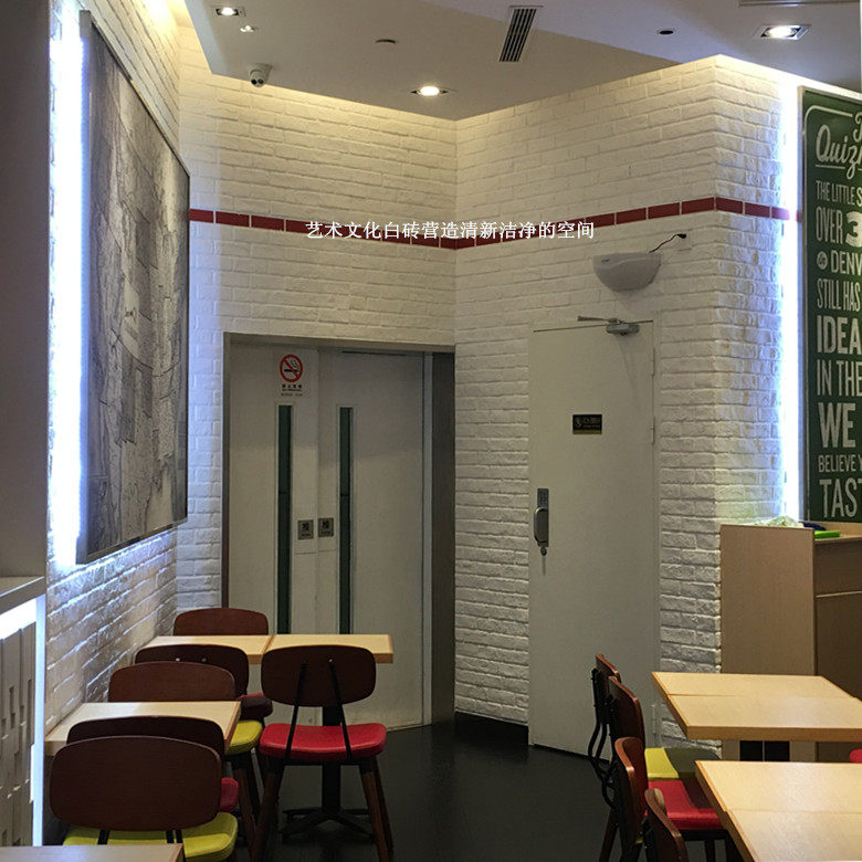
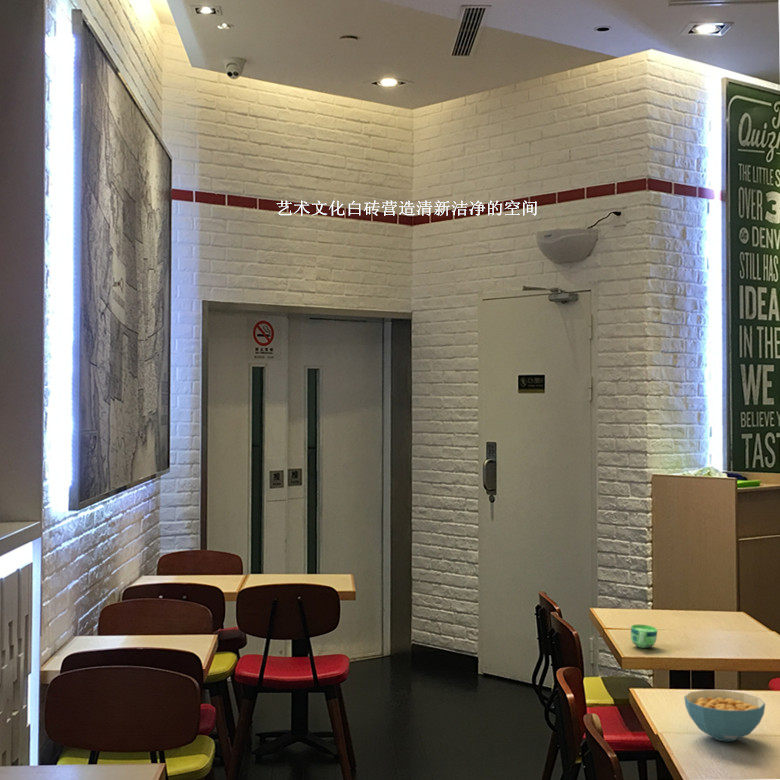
+ cup (644, 637)
+ cereal bowl (724, 718)
